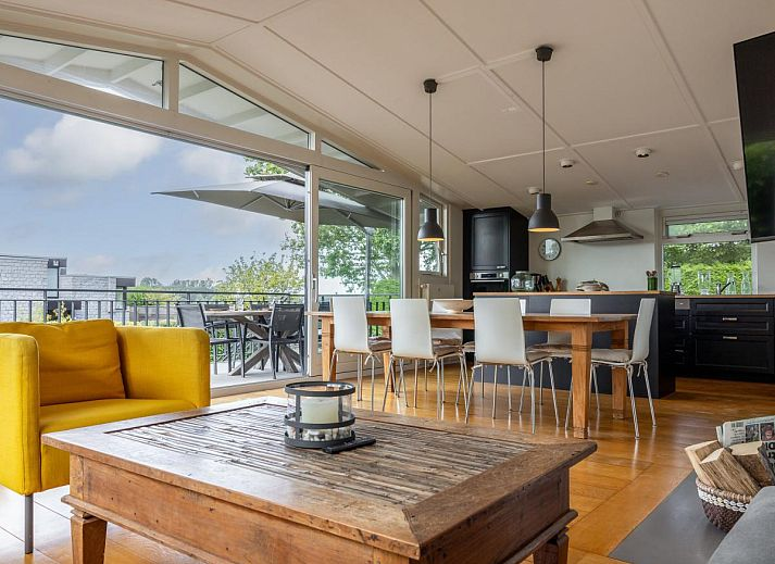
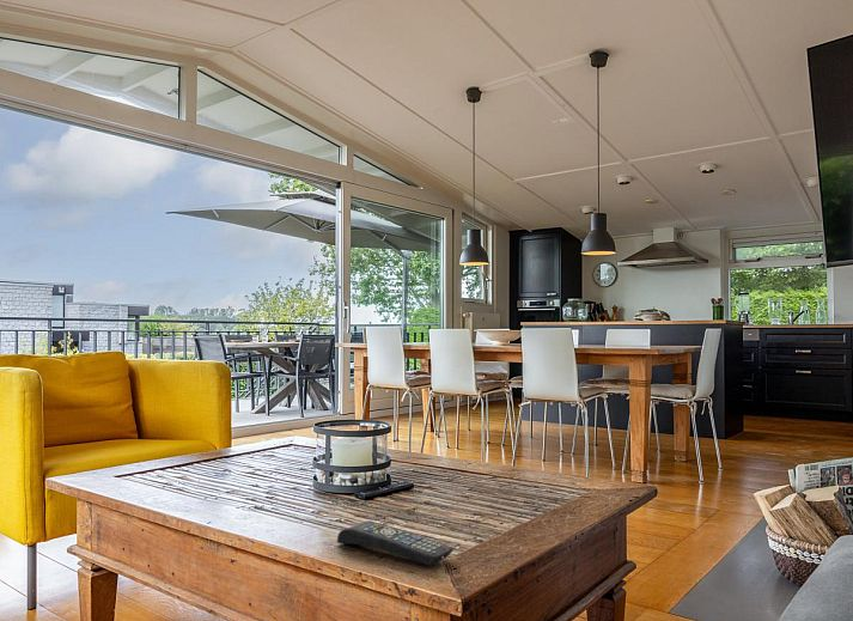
+ remote control (392, 541)
